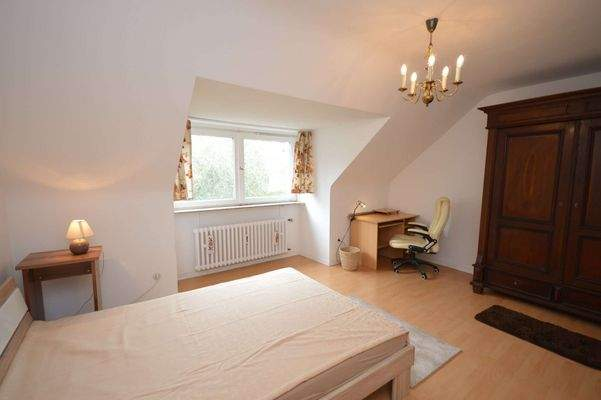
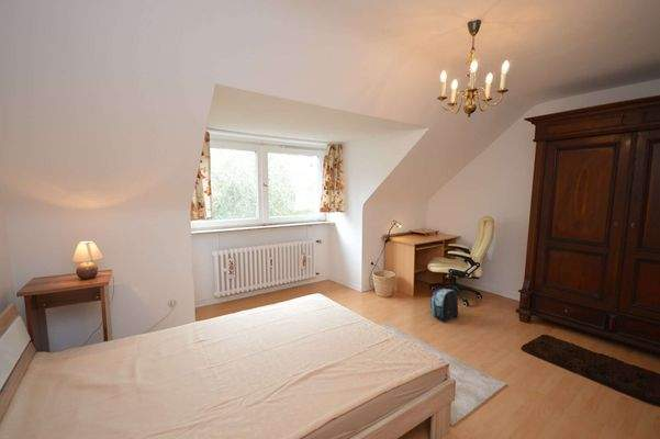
+ backpack (443, 302)
